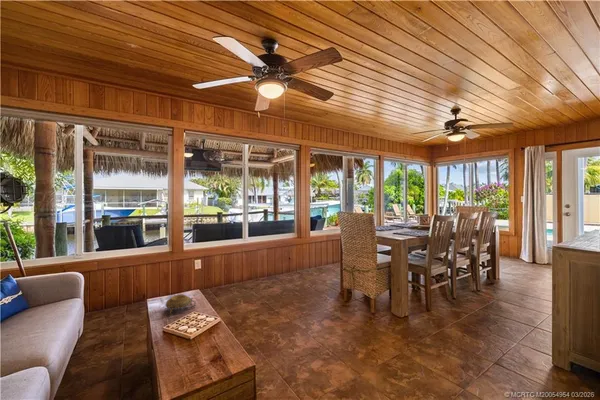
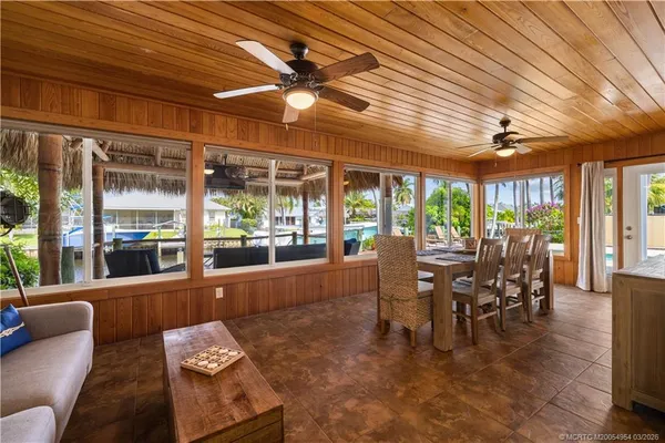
- decorative bowl (179, 303)
